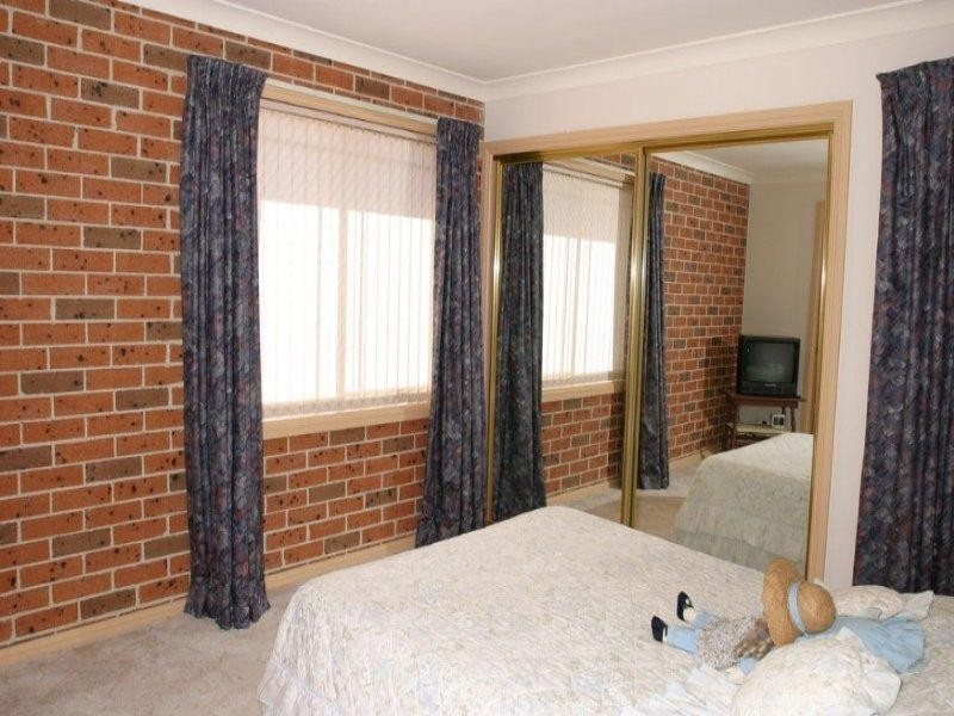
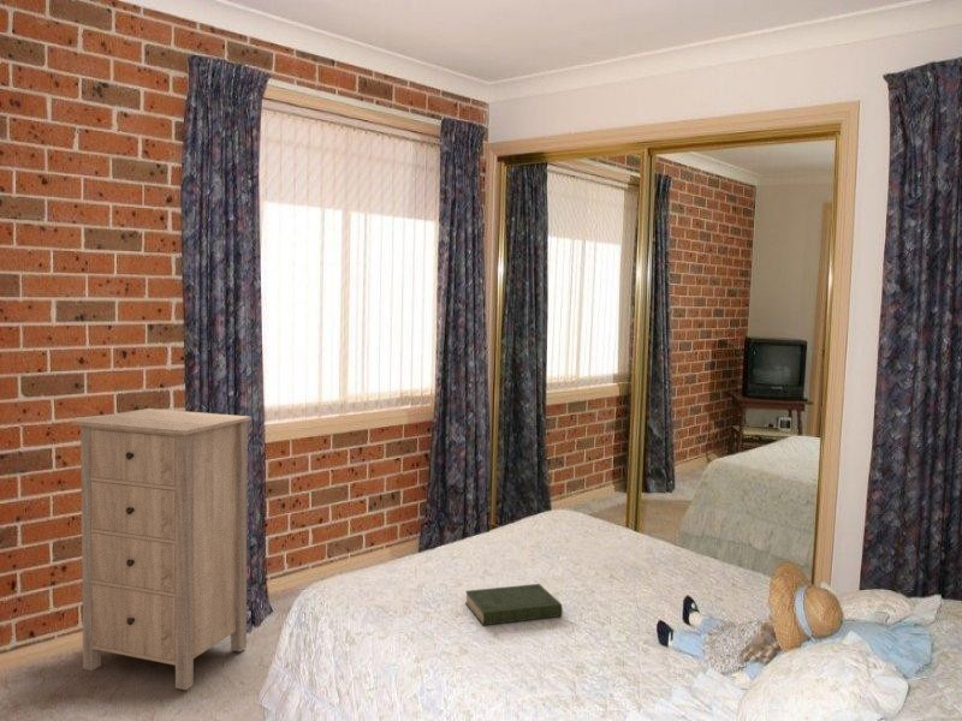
+ book (512, 603)
+ storage cabinet (165, 540)
